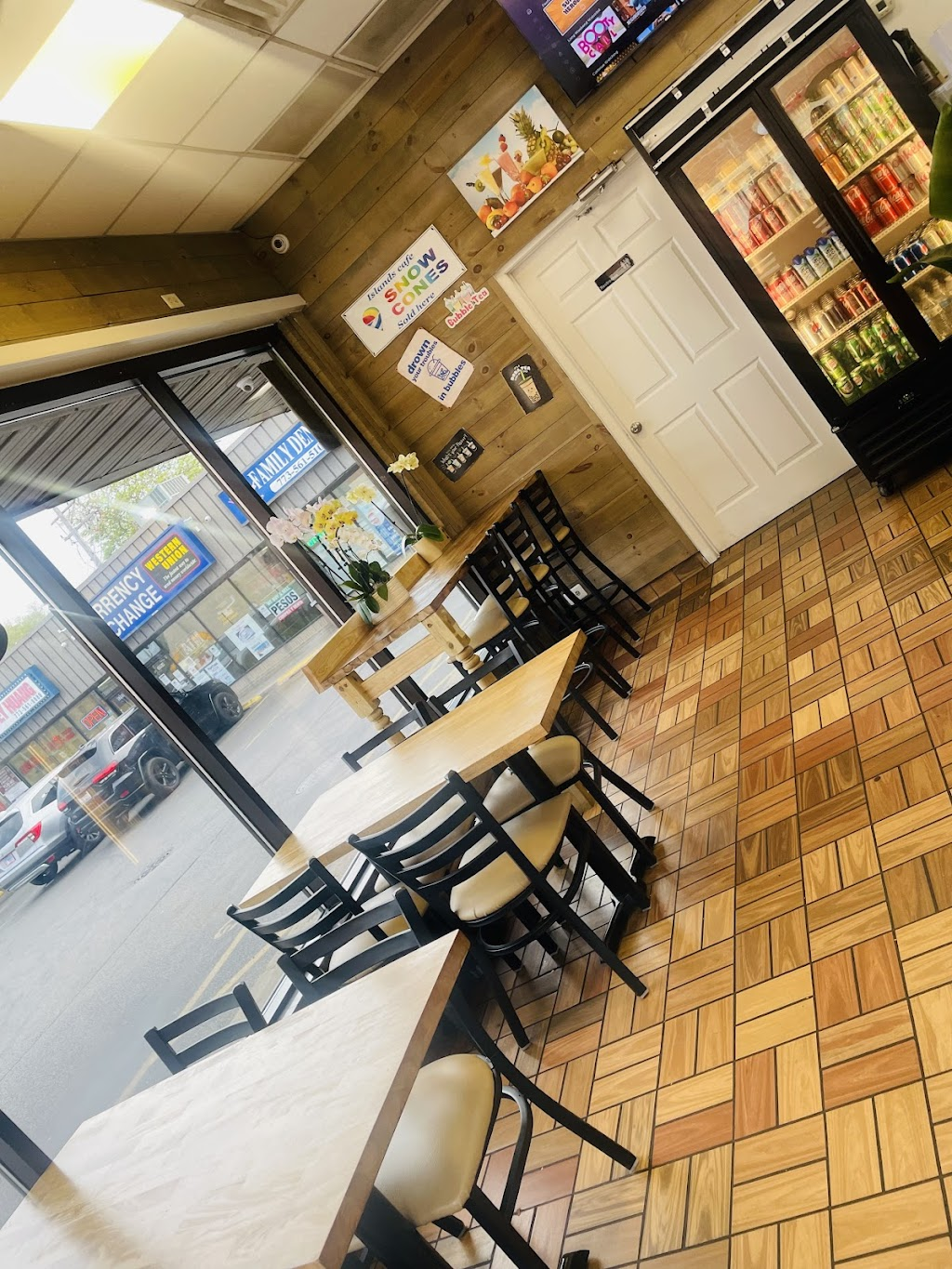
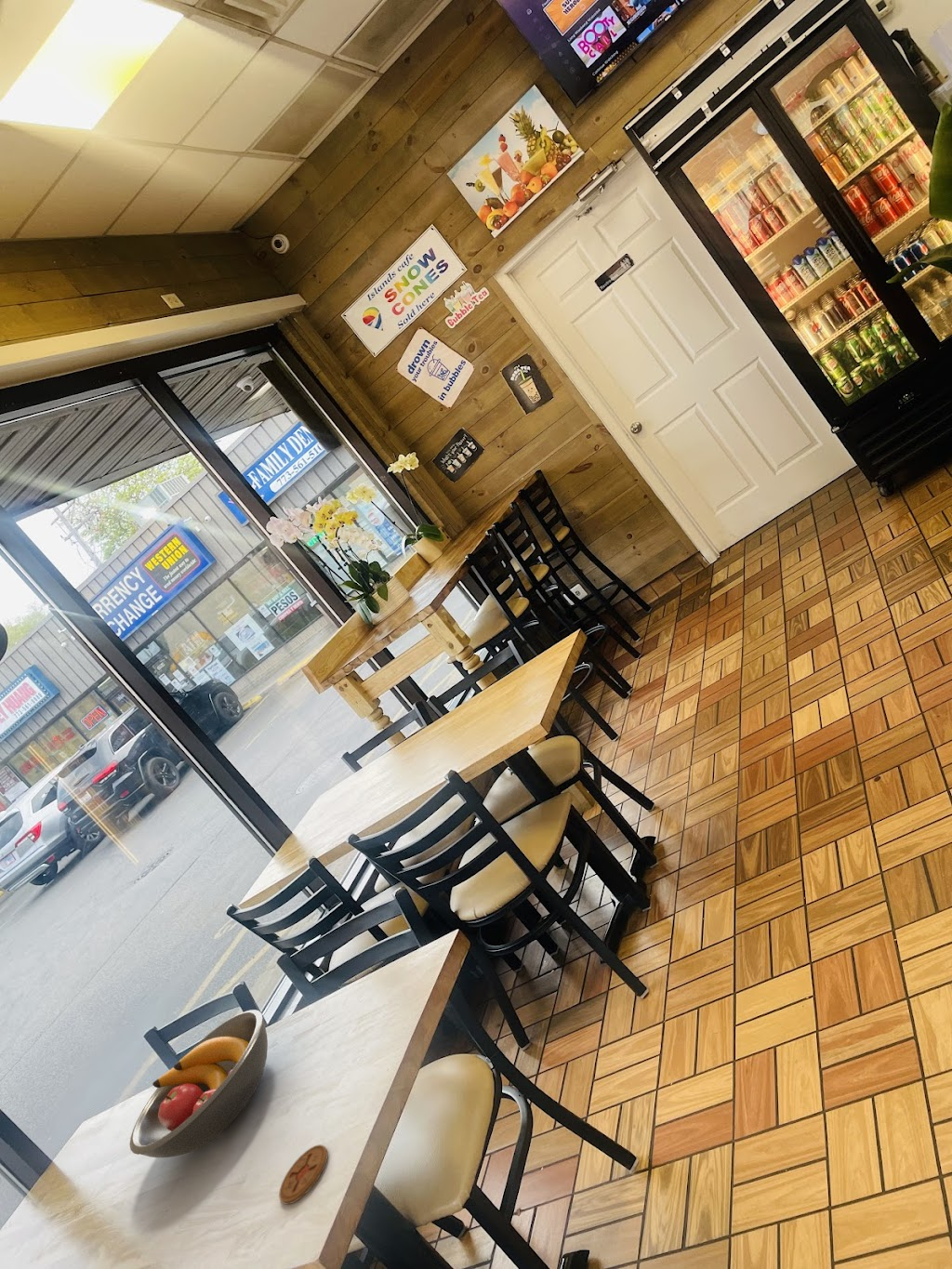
+ fruit bowl (207, 1088)
+ coaster (303, 1173)
